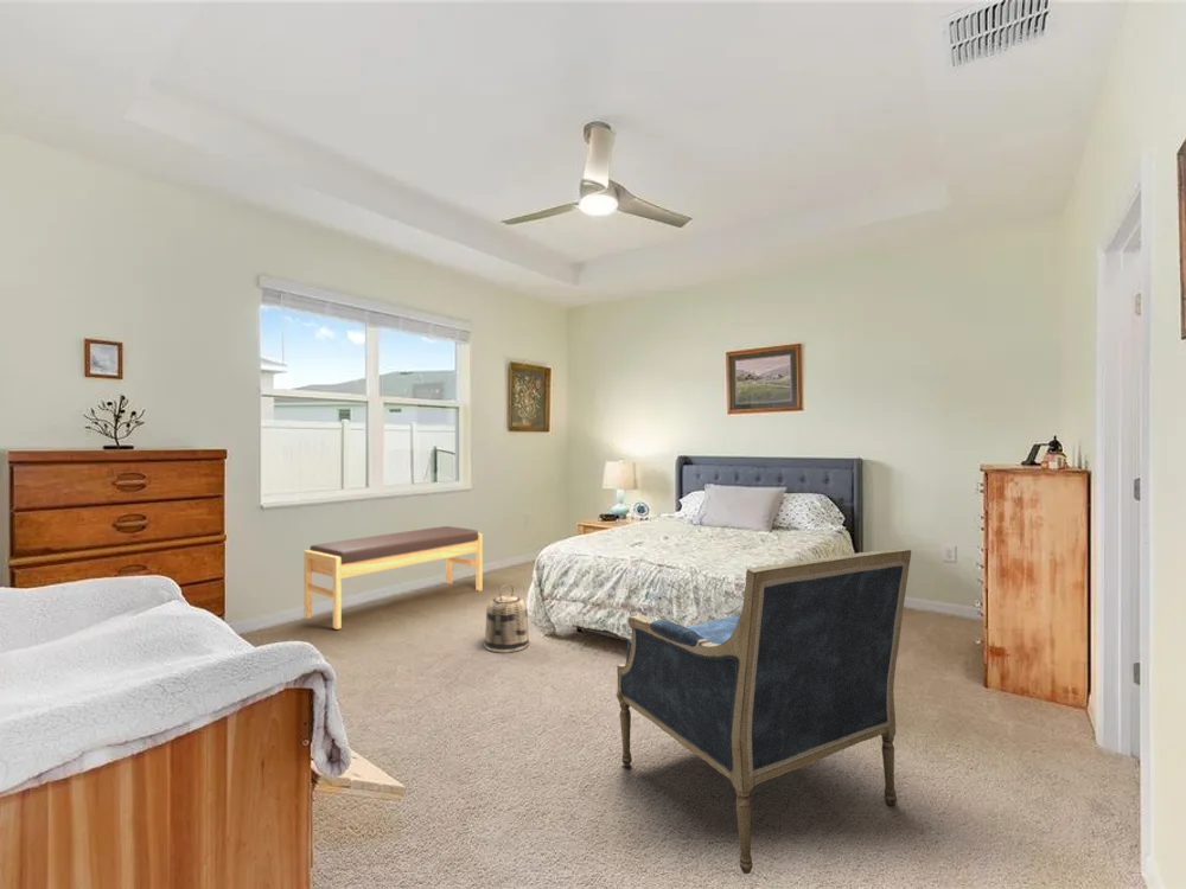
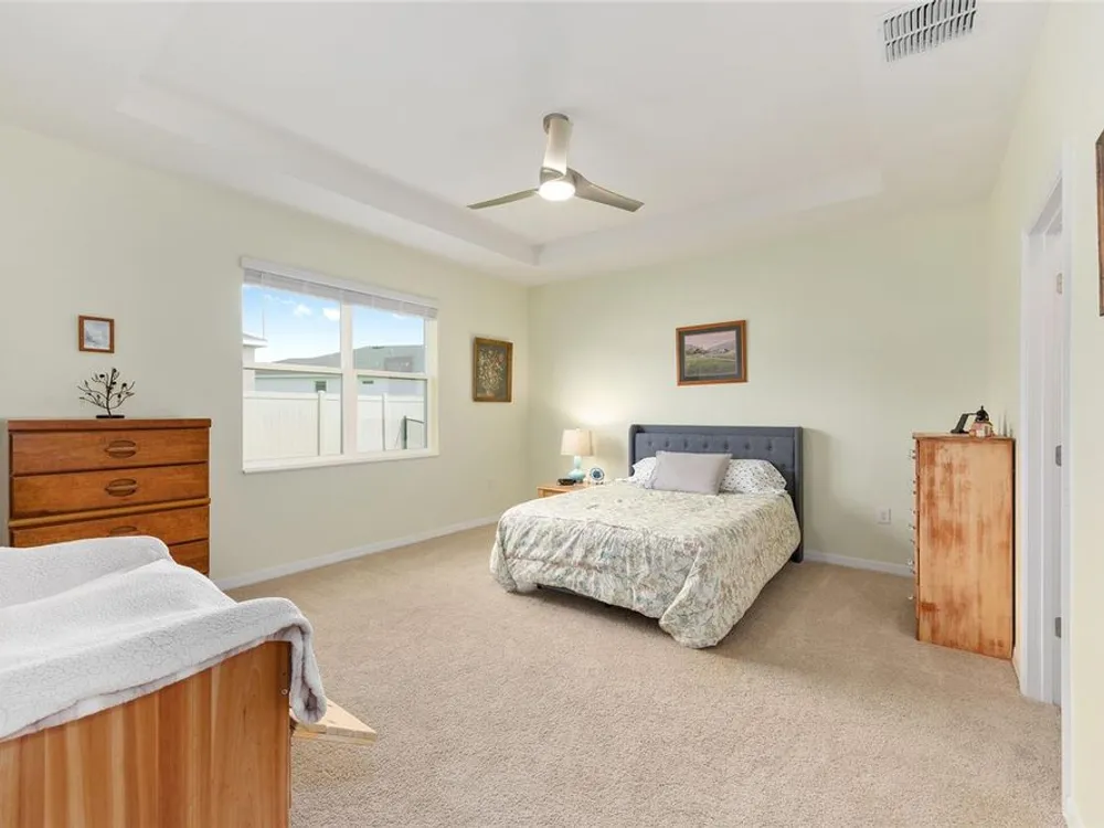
- bench (400, 565)
- armchair (751, 661)
- basket (506, 614)
